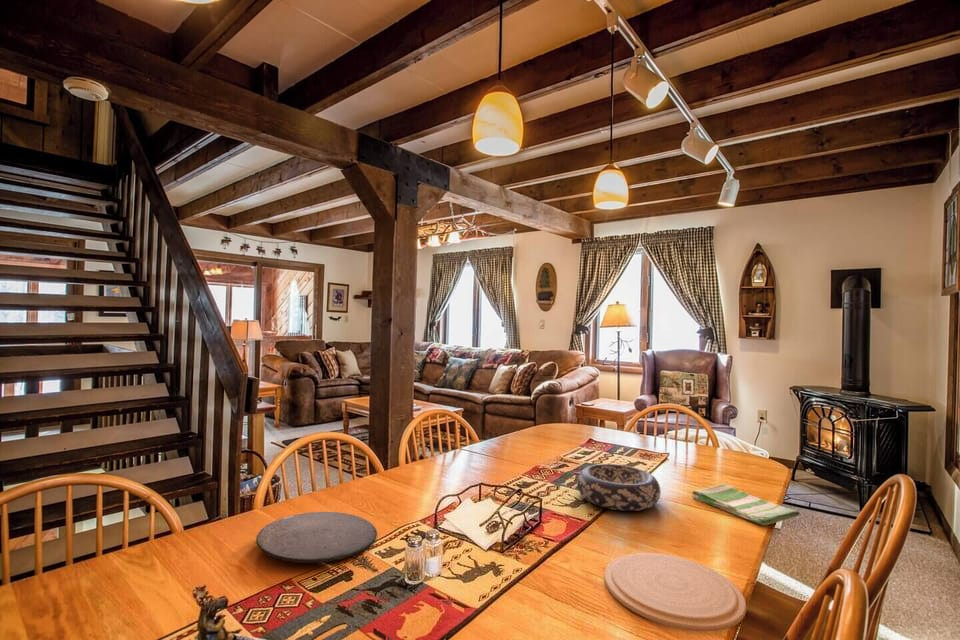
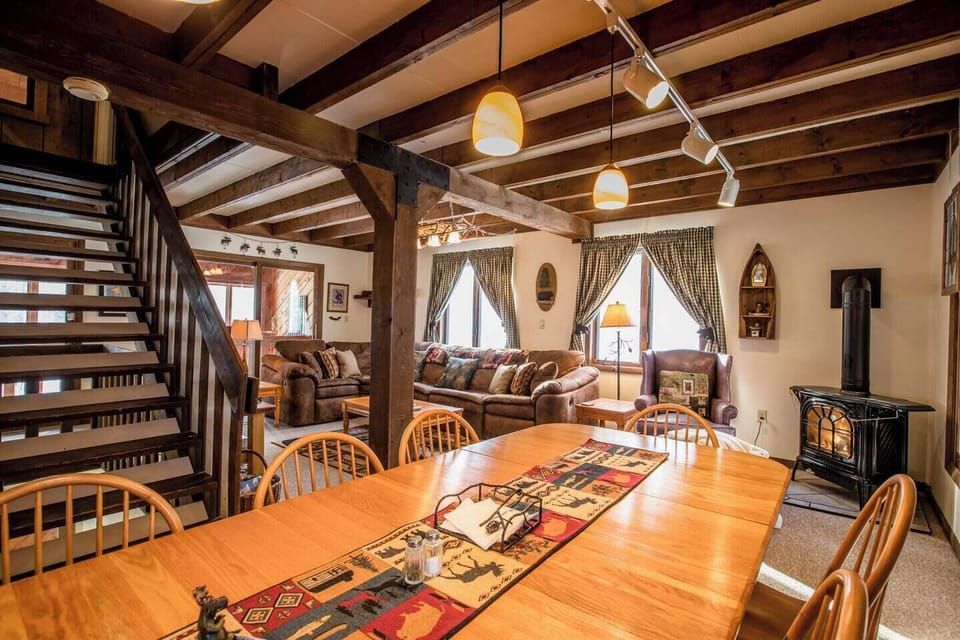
- dish towel (742, 502)
- plate (671, 585)
- plate (318, 534)
- decorative bowl (617, 486)
